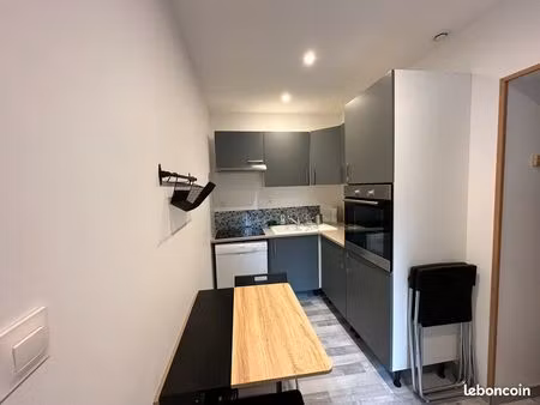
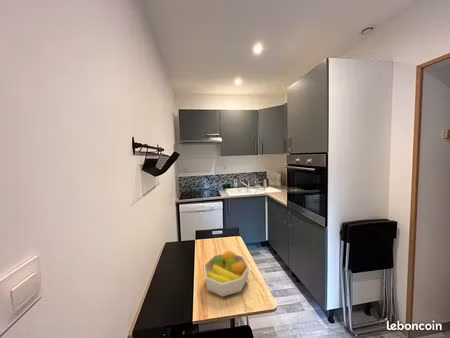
+ fruit bowl (226, 270)
